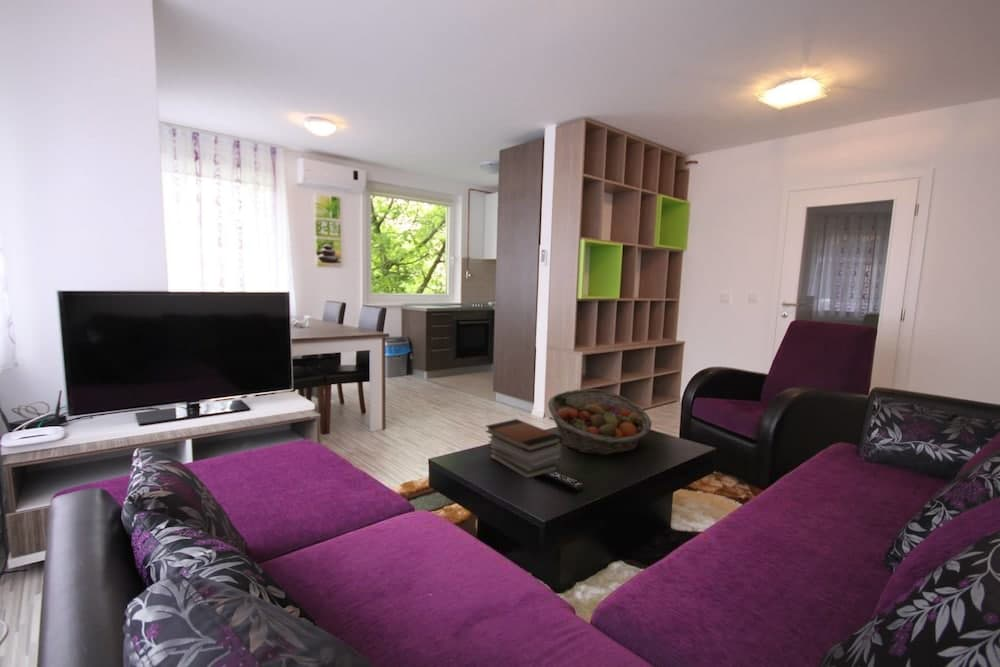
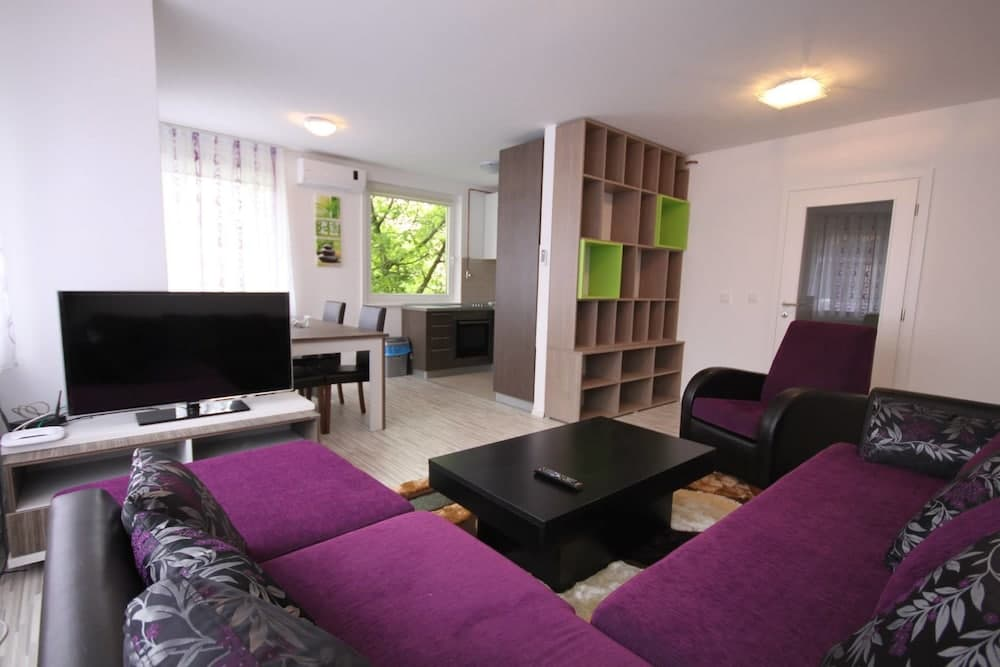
- book stack (523, 447)
- fruit basket (598, 420)
